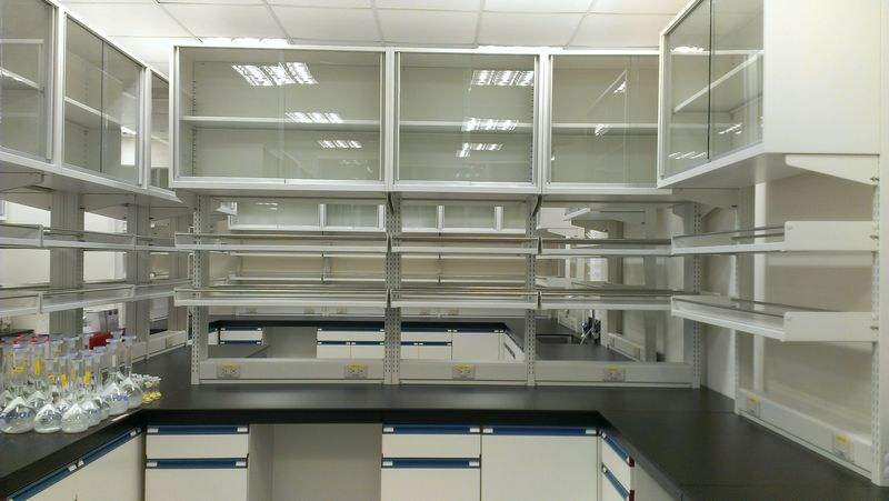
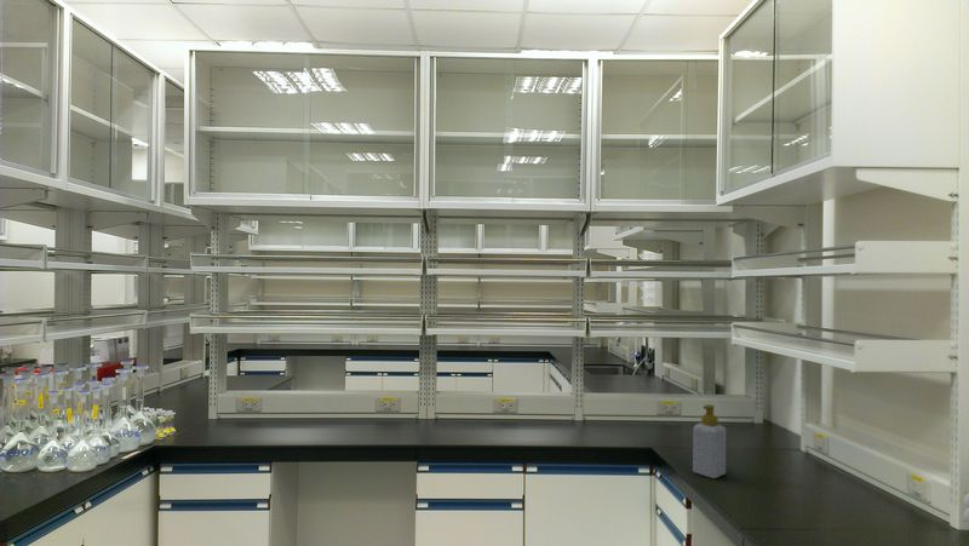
+ soap bottle (709, 438)
